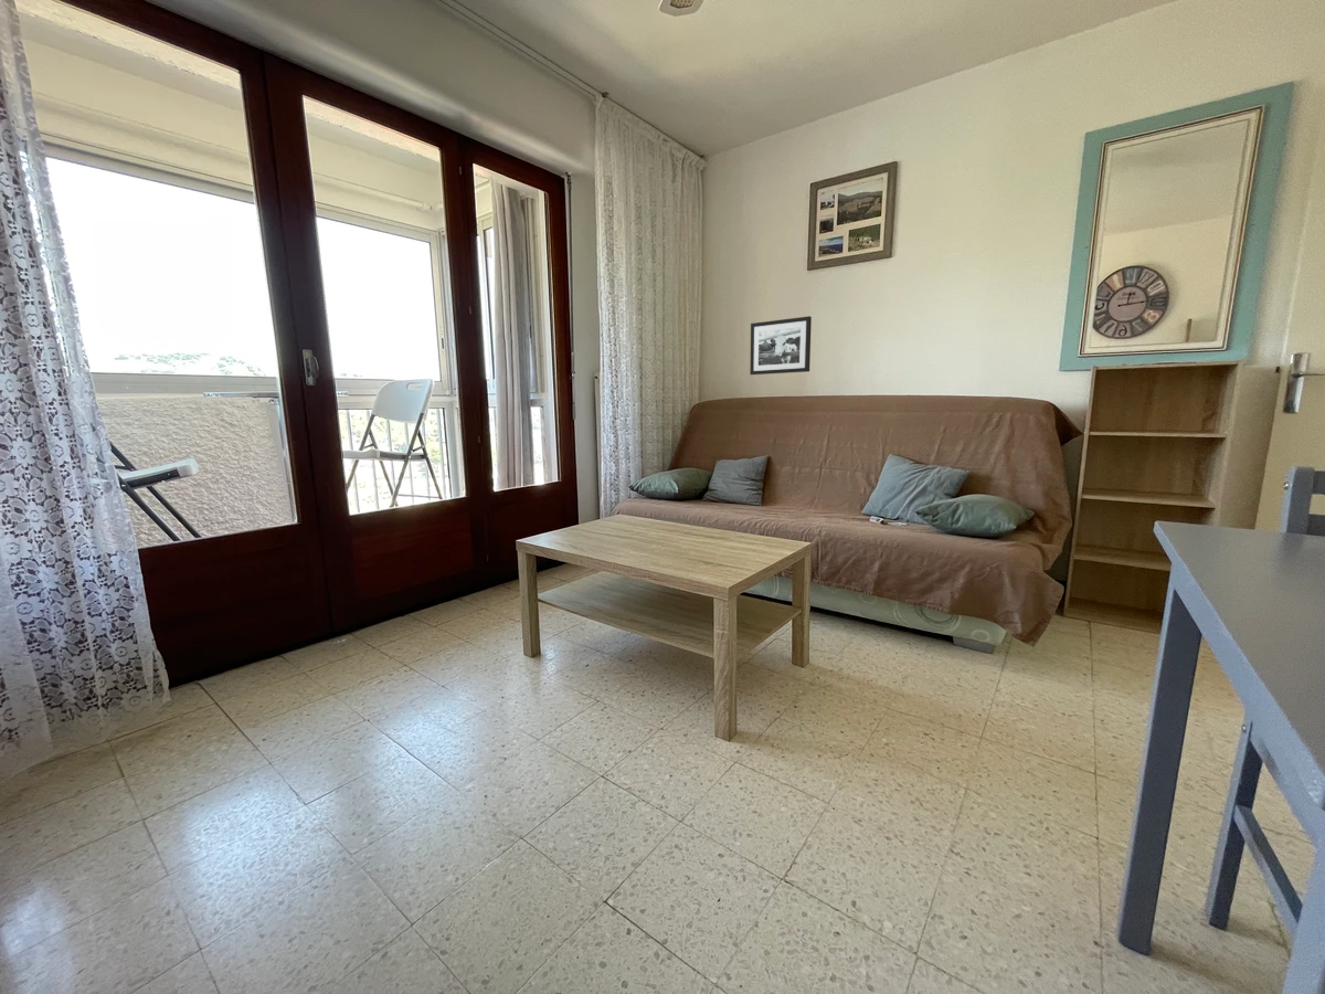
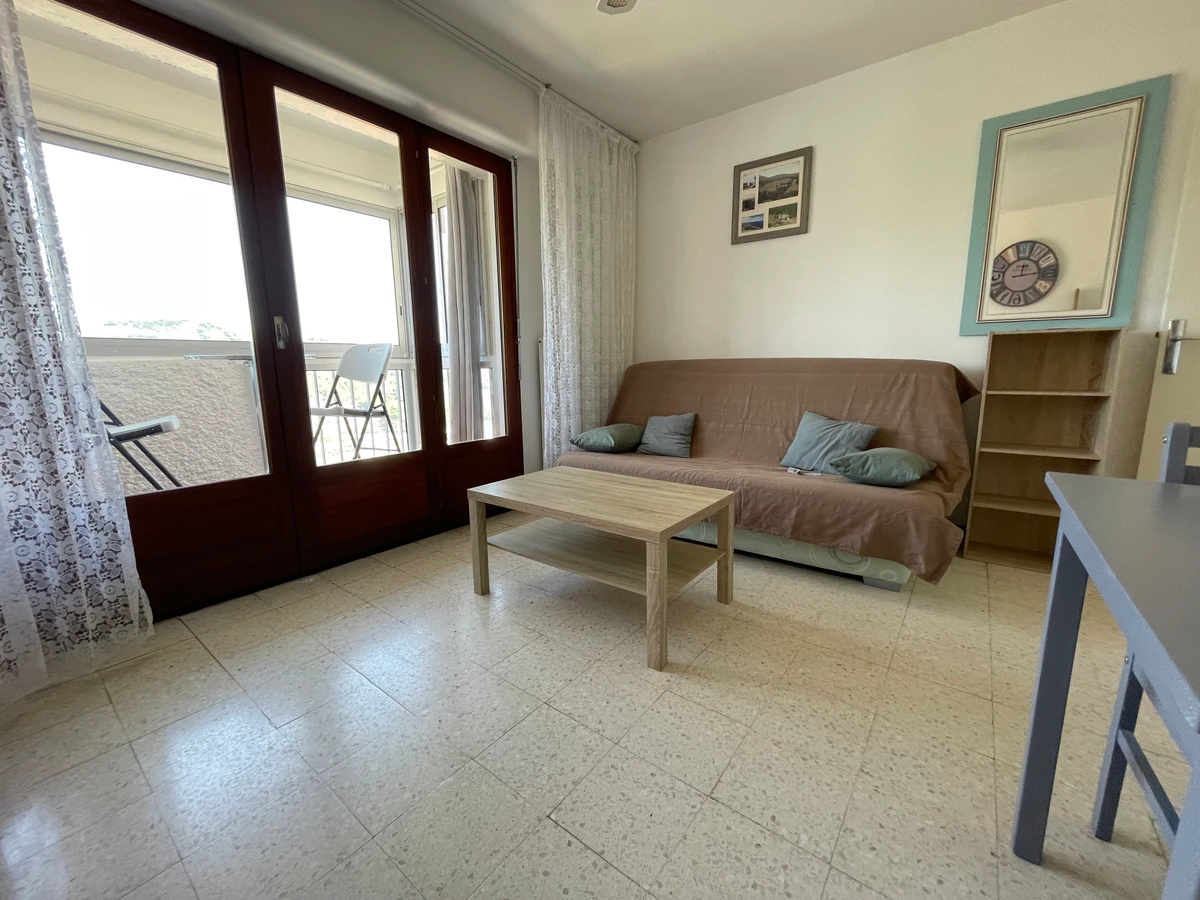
- picture frame (778, 347)
